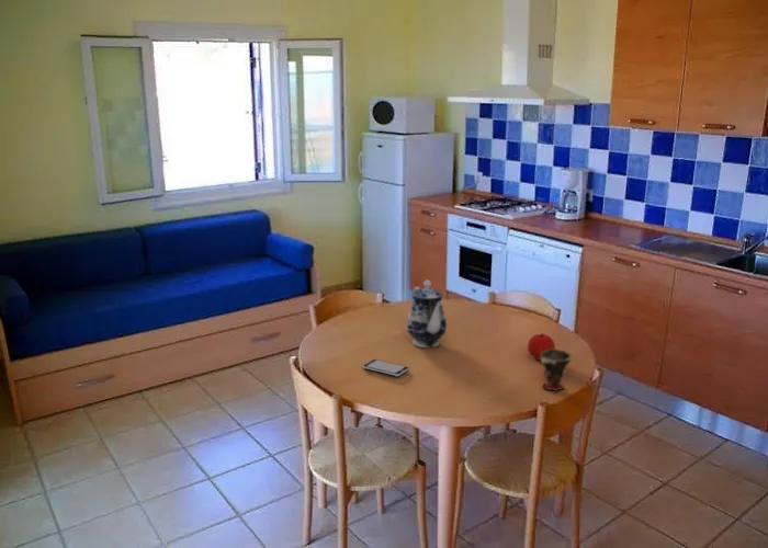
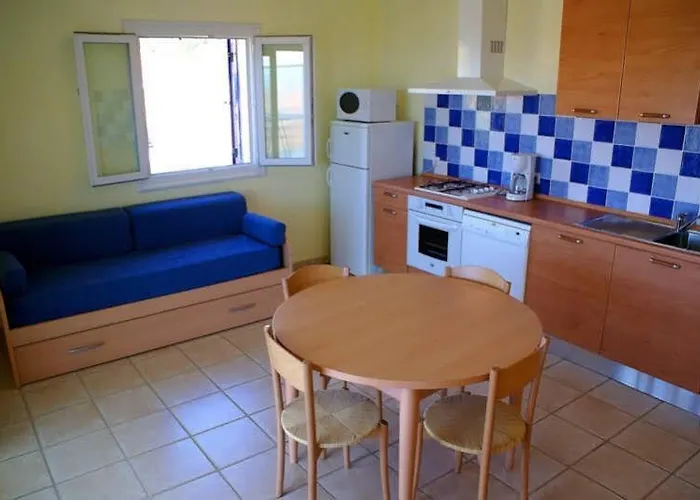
- cup (554, 370)
- teapot (427, 311)
- smartphone (385, 367)
- fruit (541, 346)
